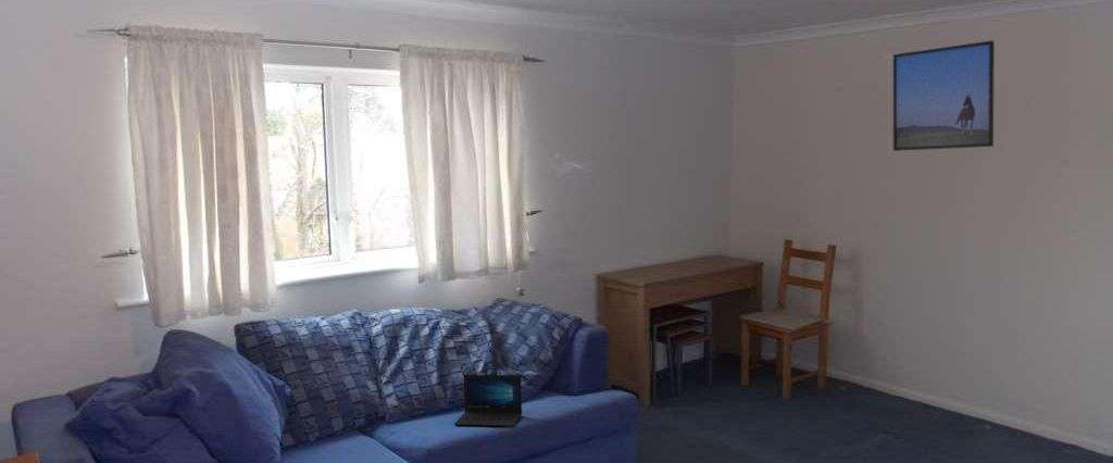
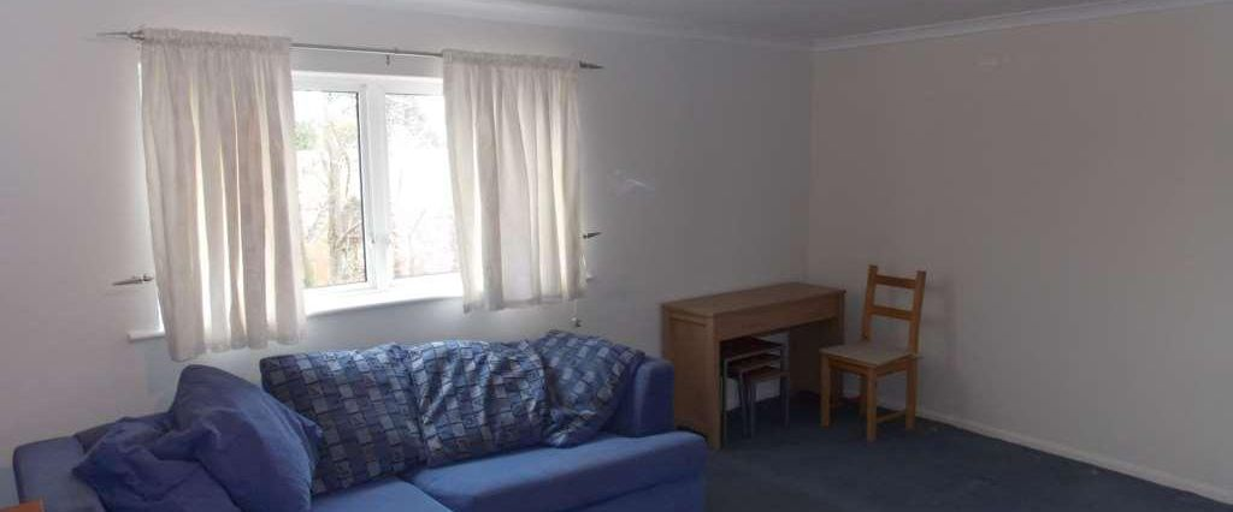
- laptop (487, 399)
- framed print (940, 98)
